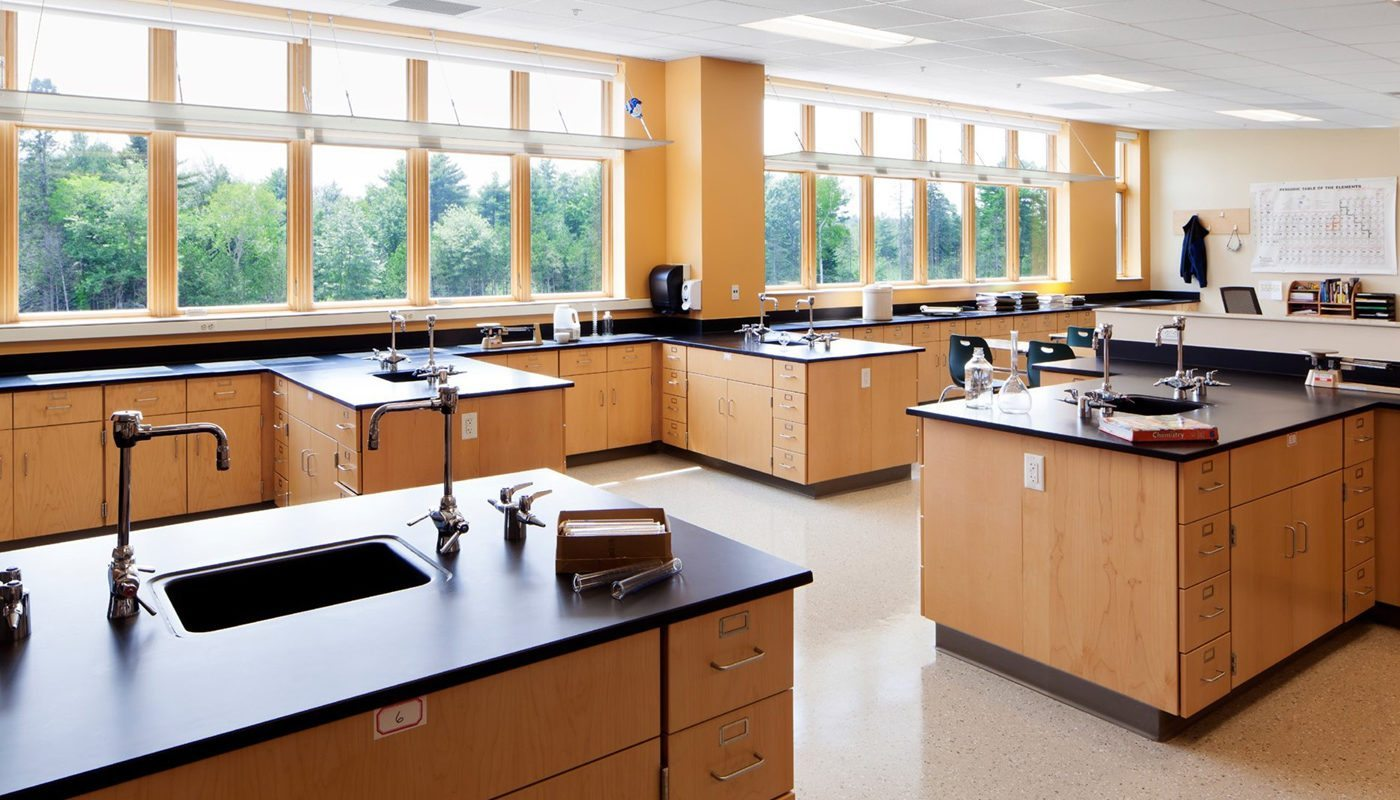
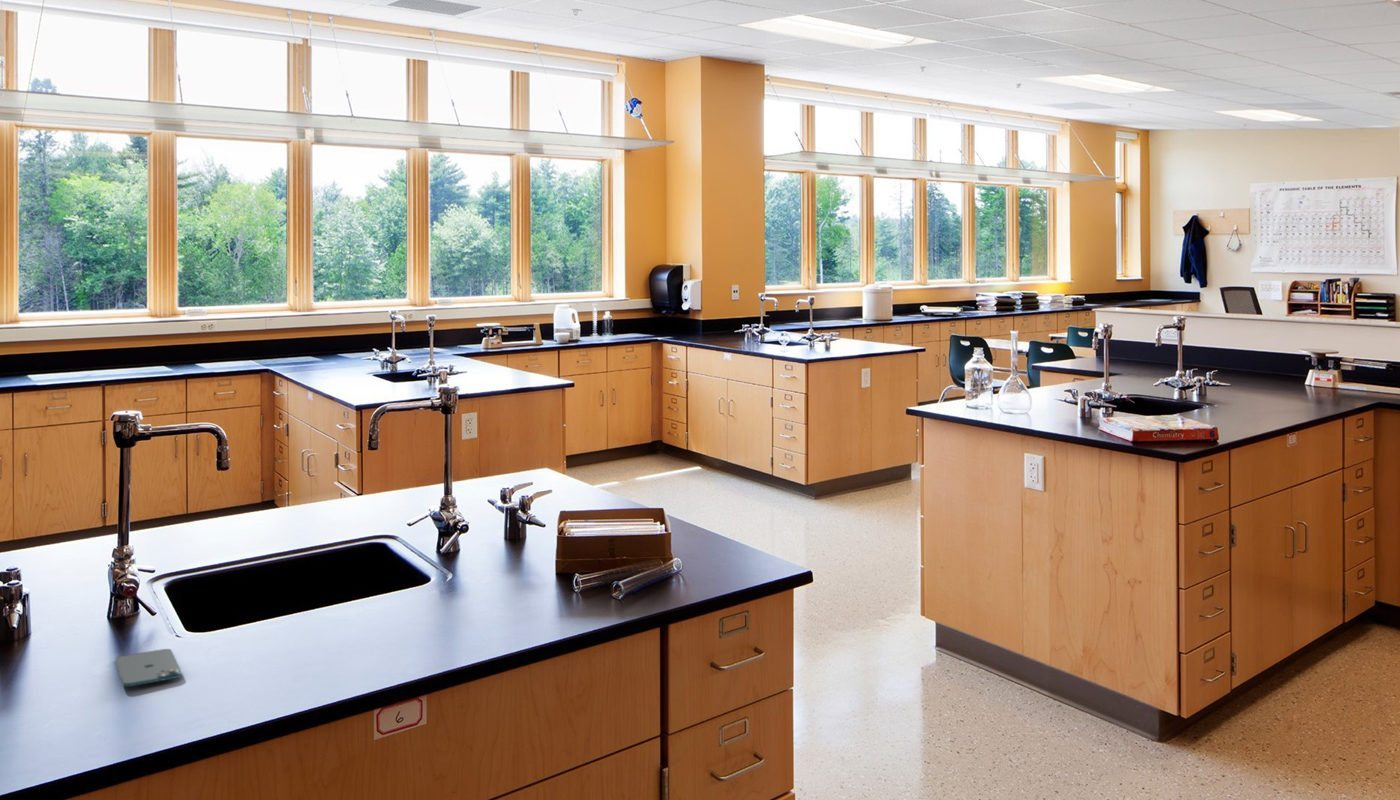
+ smartphone (148, 666)
